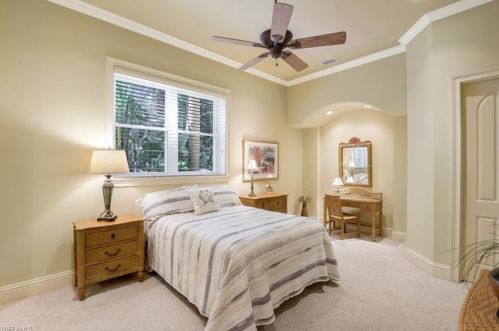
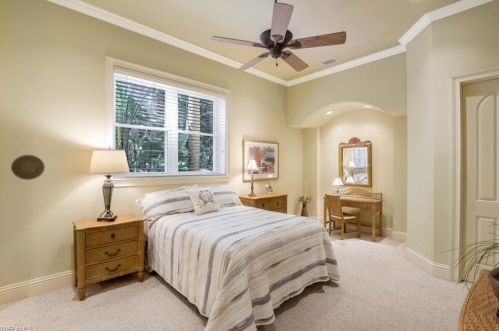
+ decorative plate (28, 167)
